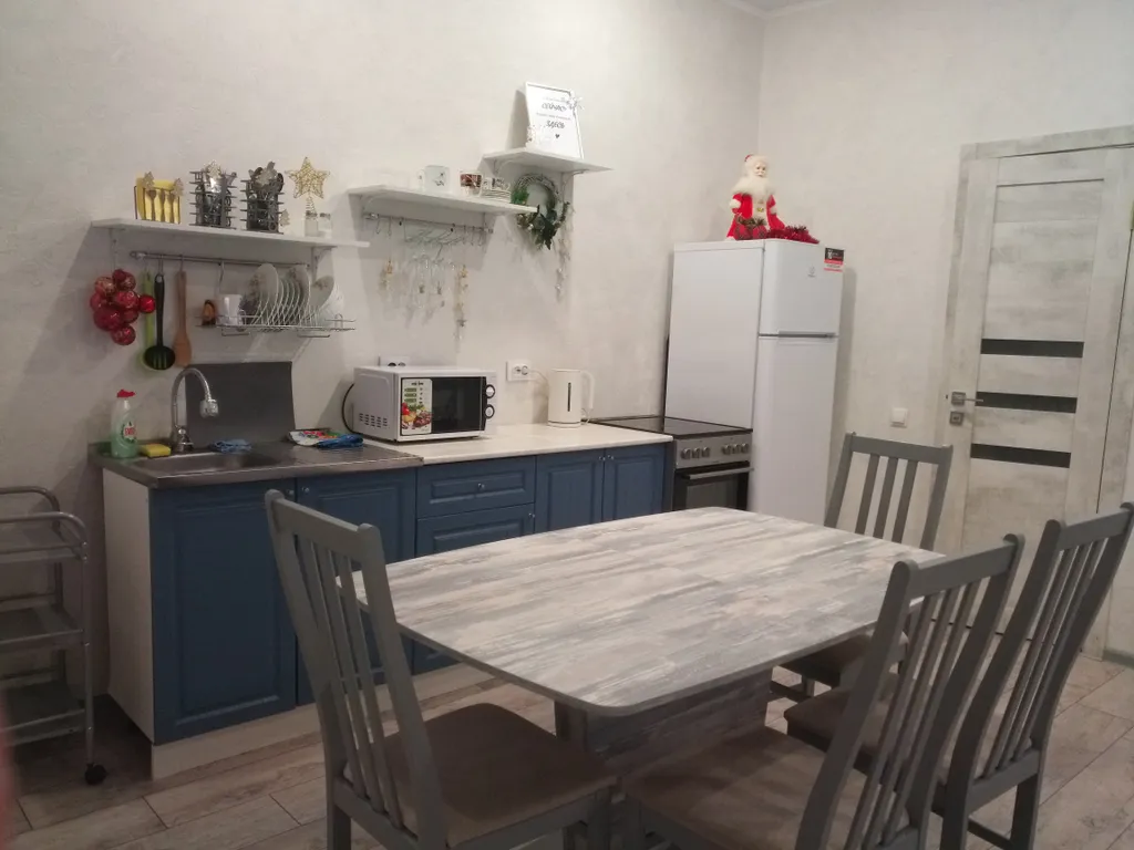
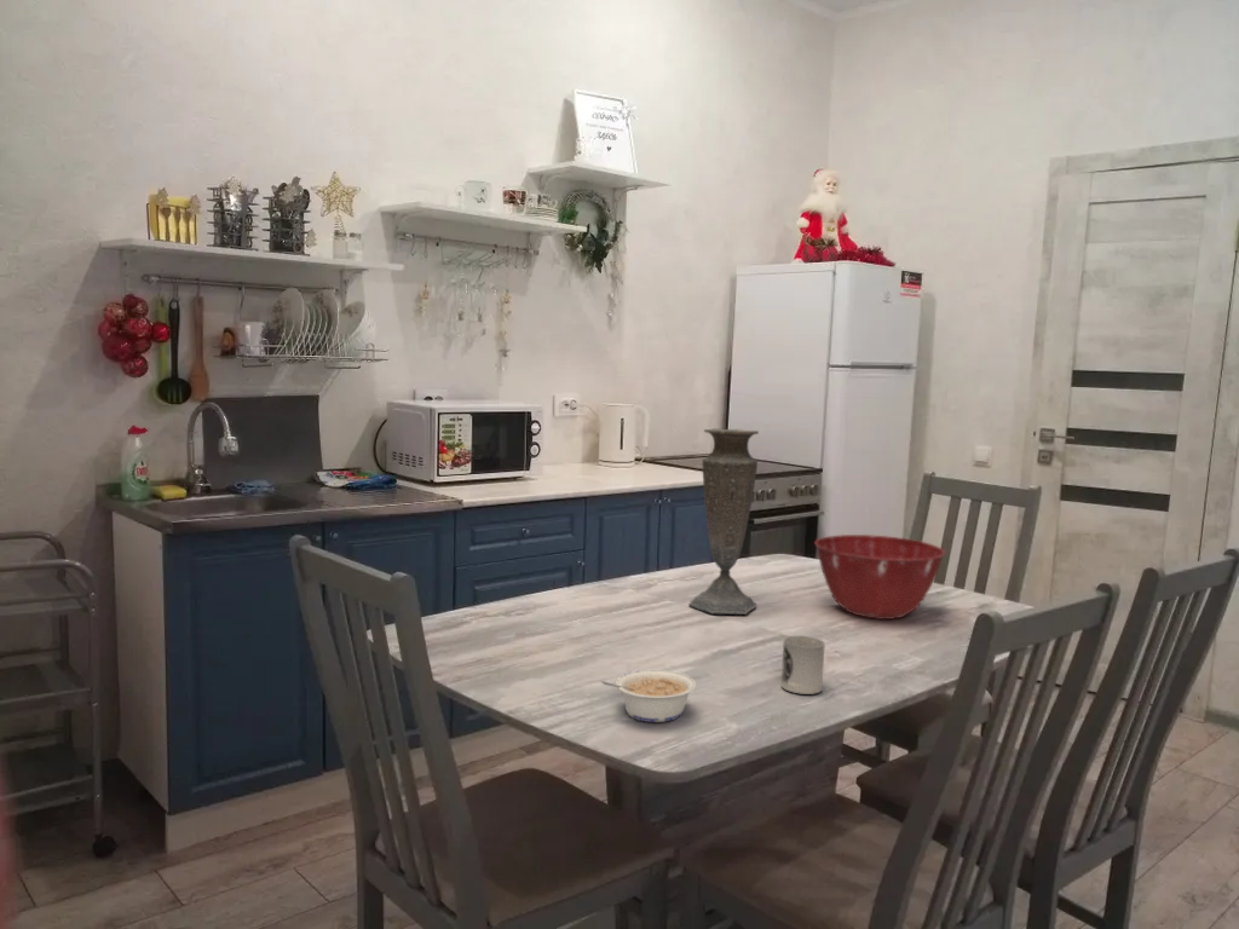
+ vase (727, 519)
+ legume (653, 694)
+ mixing bowl (876, 578)
+ cup (800, 662)
